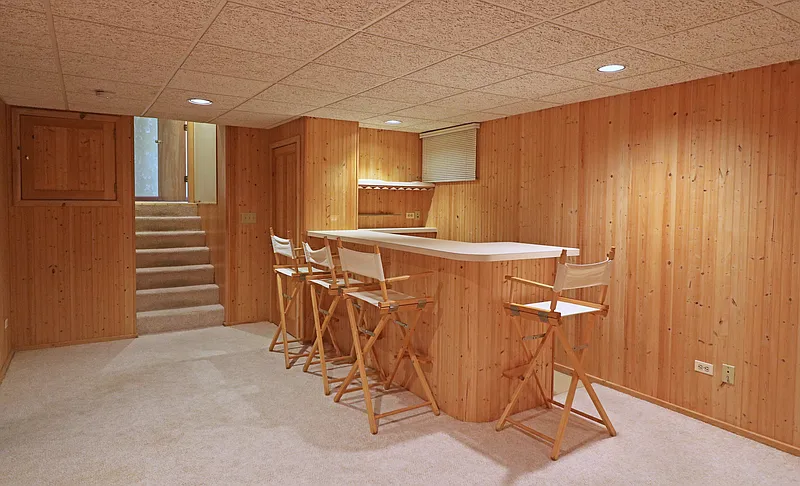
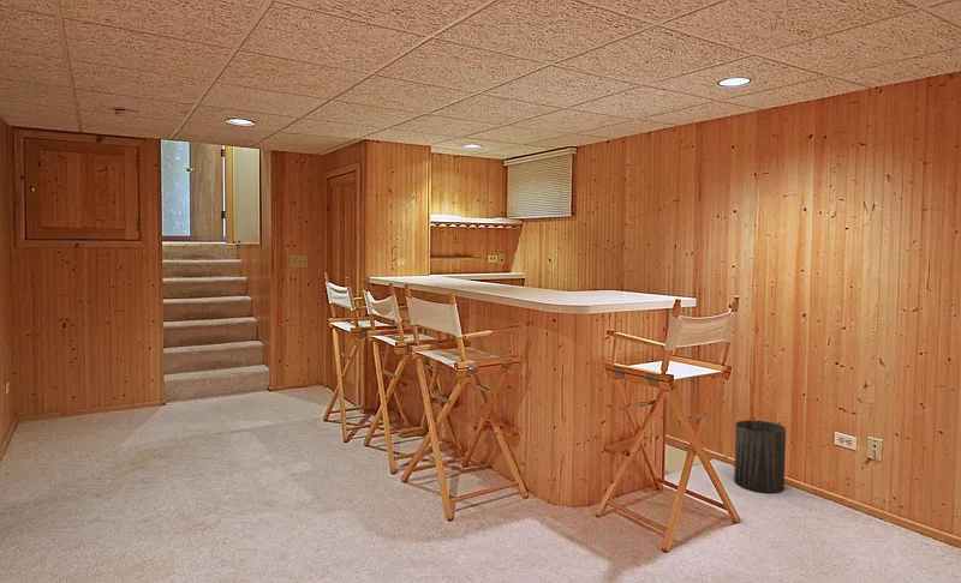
+ trash can (759, 455)
